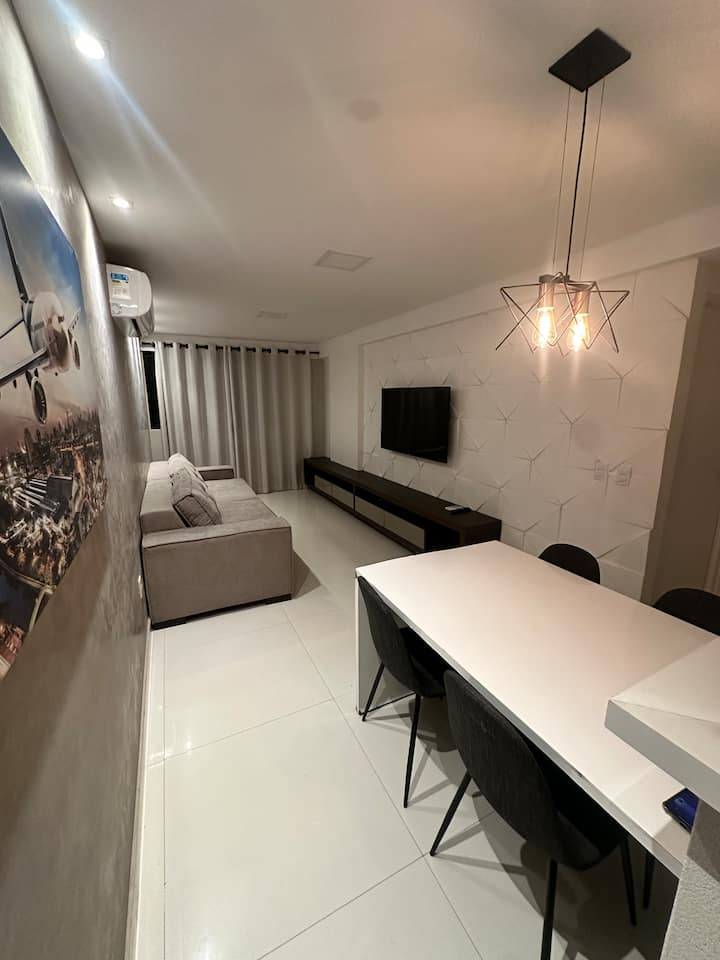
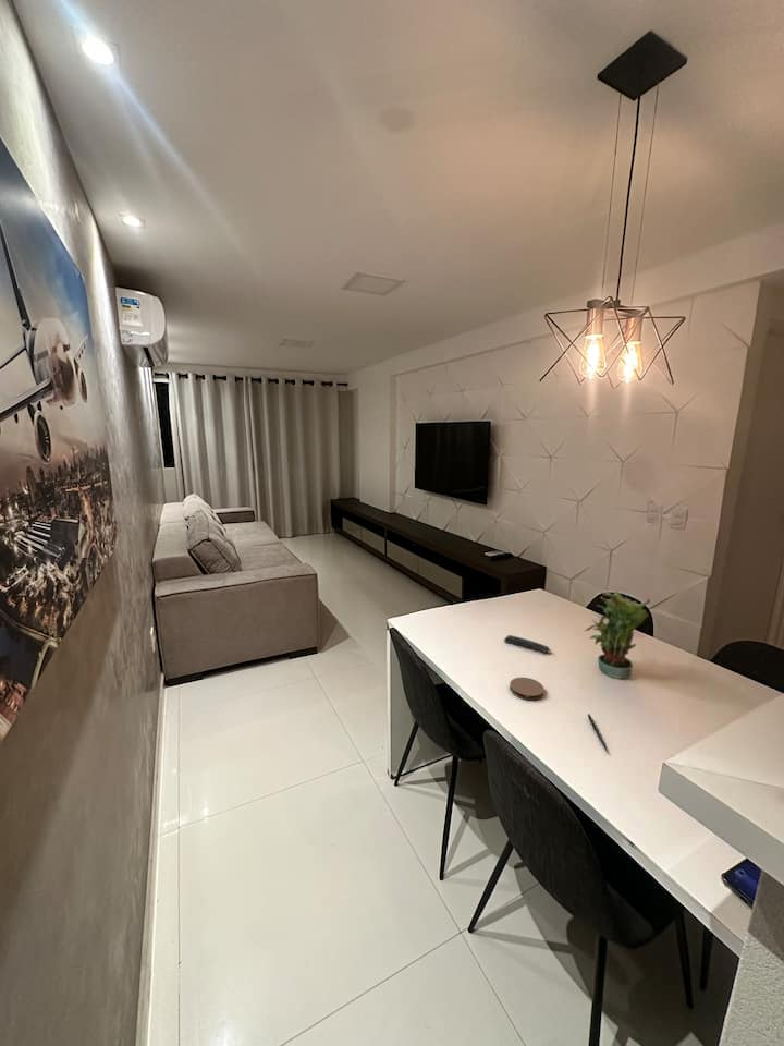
+ potted plant (612, 630)
+ coaster (526, 688)
+ pen (597, 732)
+ remote control (527, 644)
